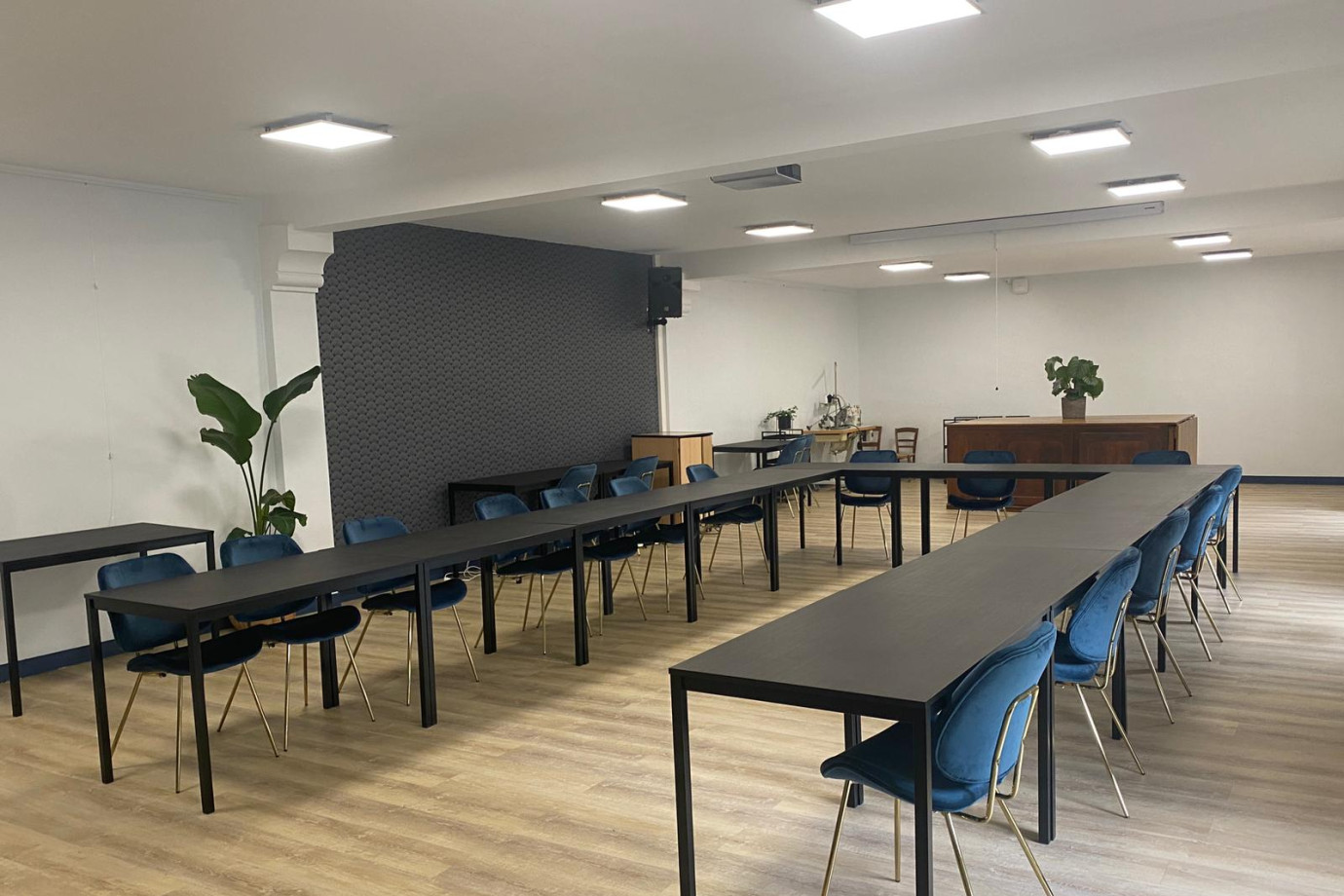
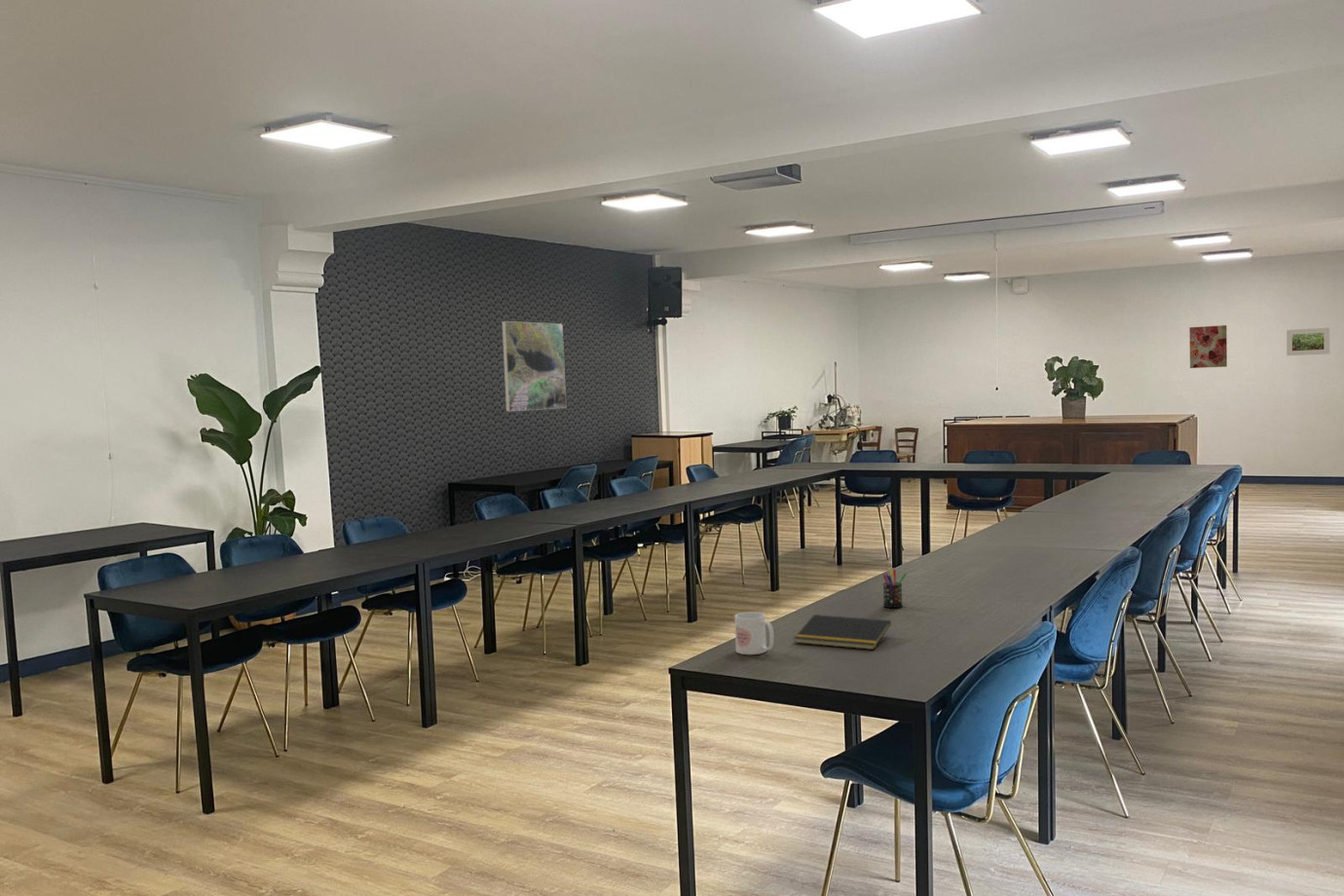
+ pen holder (894, 586)
+ notepad (842, 631)
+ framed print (535, 366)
+ wall art (1208, 347)
+ mug (755, 633)
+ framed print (1308, 342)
